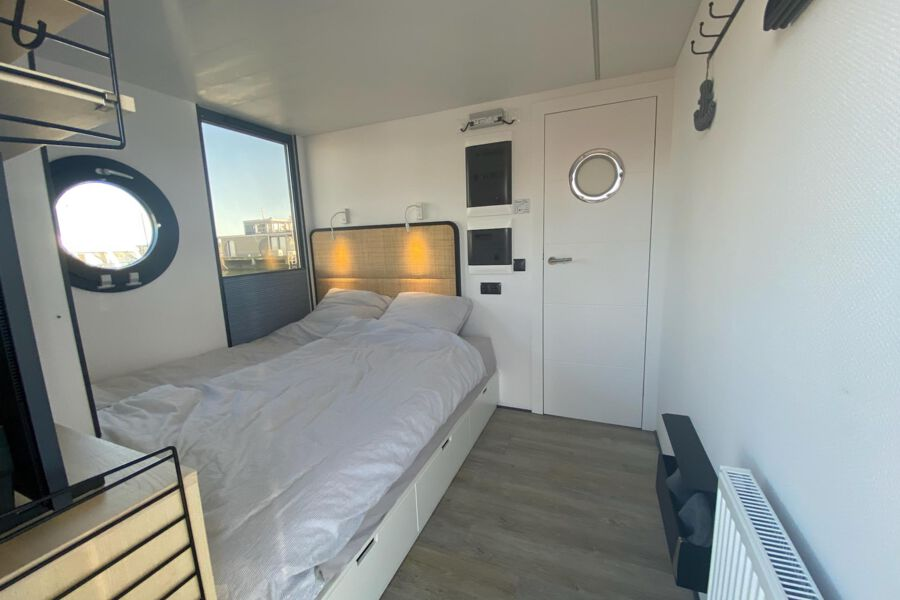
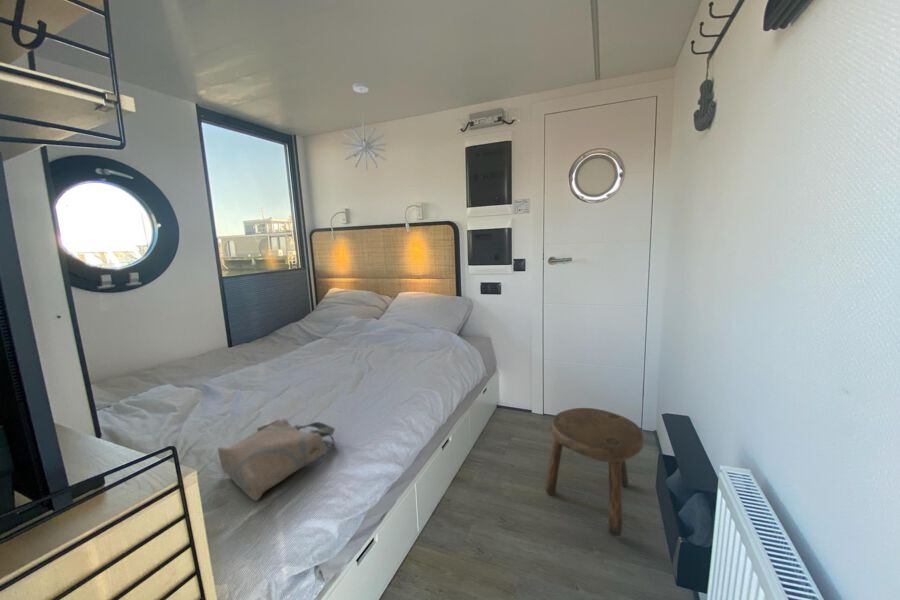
+ pendant light (363, 128)
+ stool (600, 460)
+ tote bag (285, 444)
